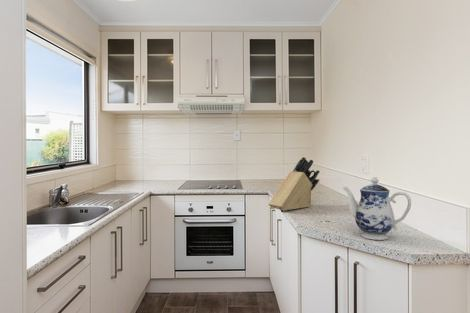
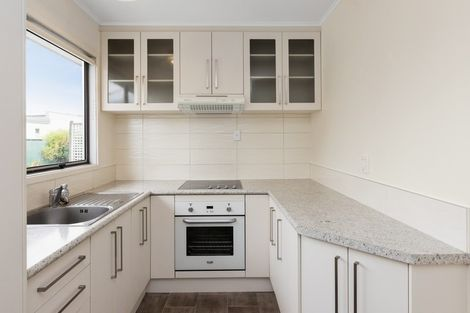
- knife block (295, 182)
- teapot (374, 206)
